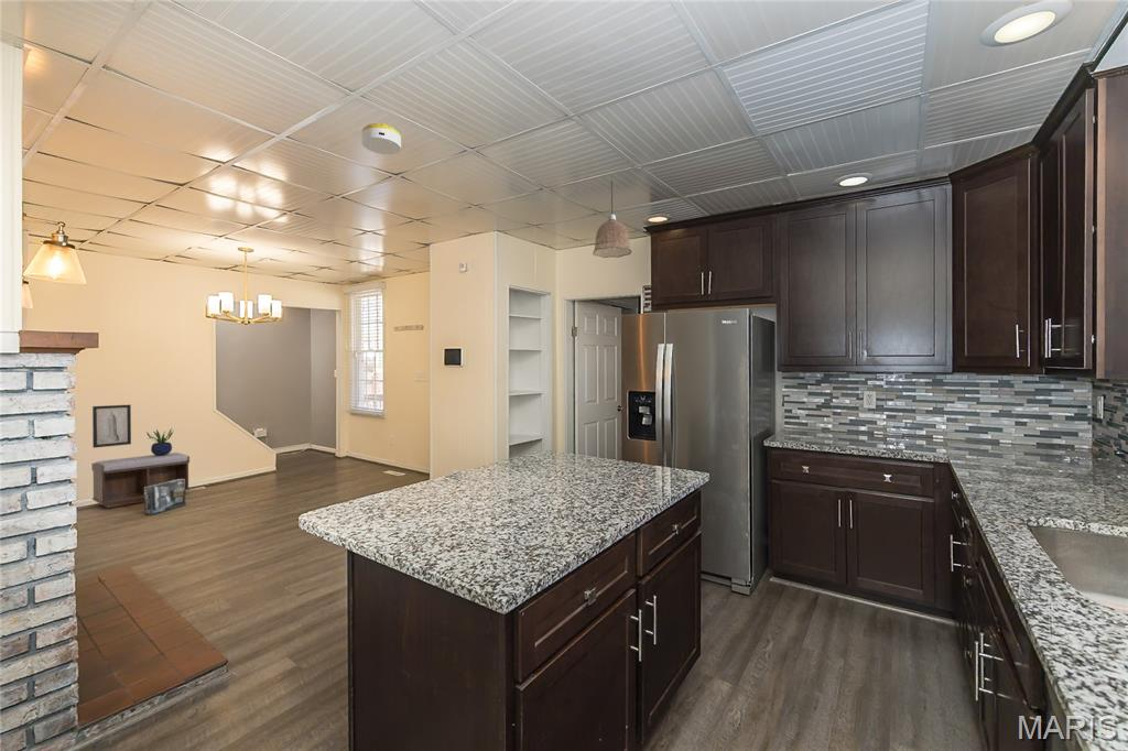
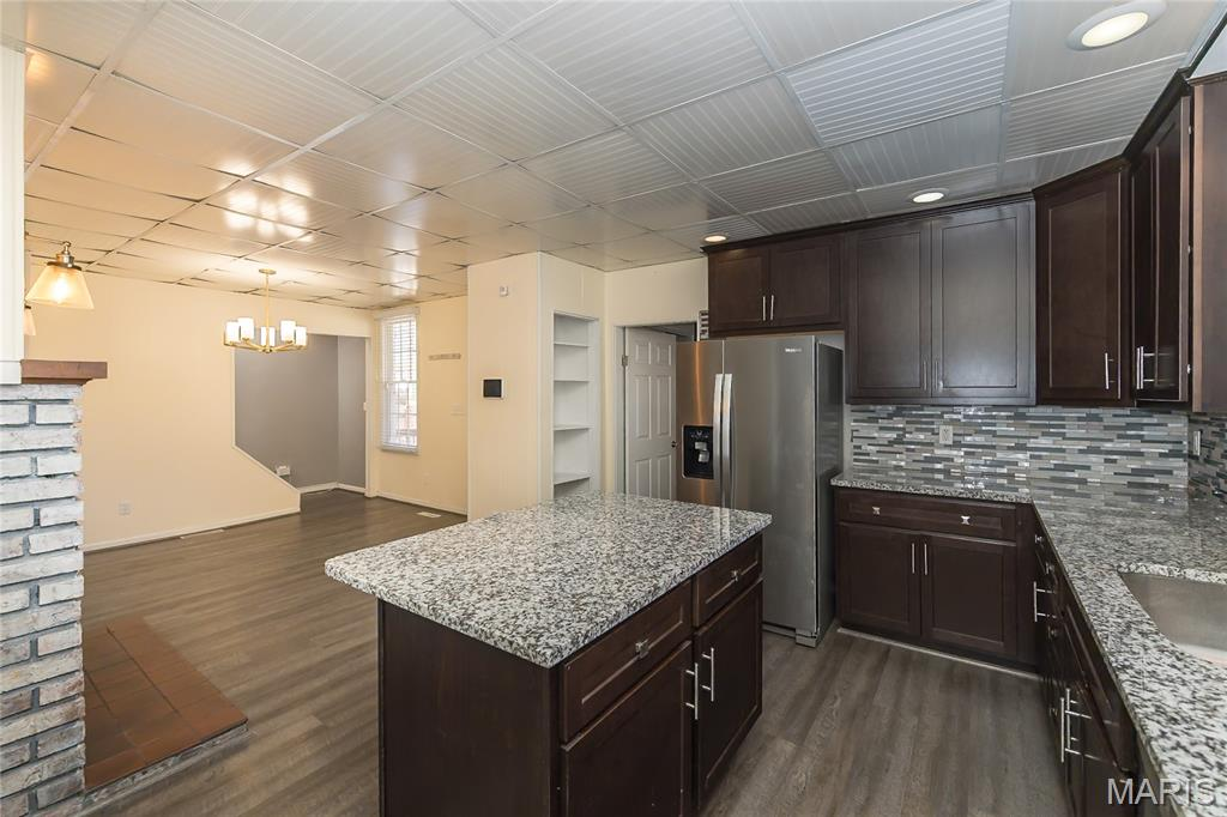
- bench (142, 478)
- smoke detector (381, 138)
- pendant lamp (611, 216)
- potted plant (162, 442)
- box (165, 496)
- wall art (111, 425)
